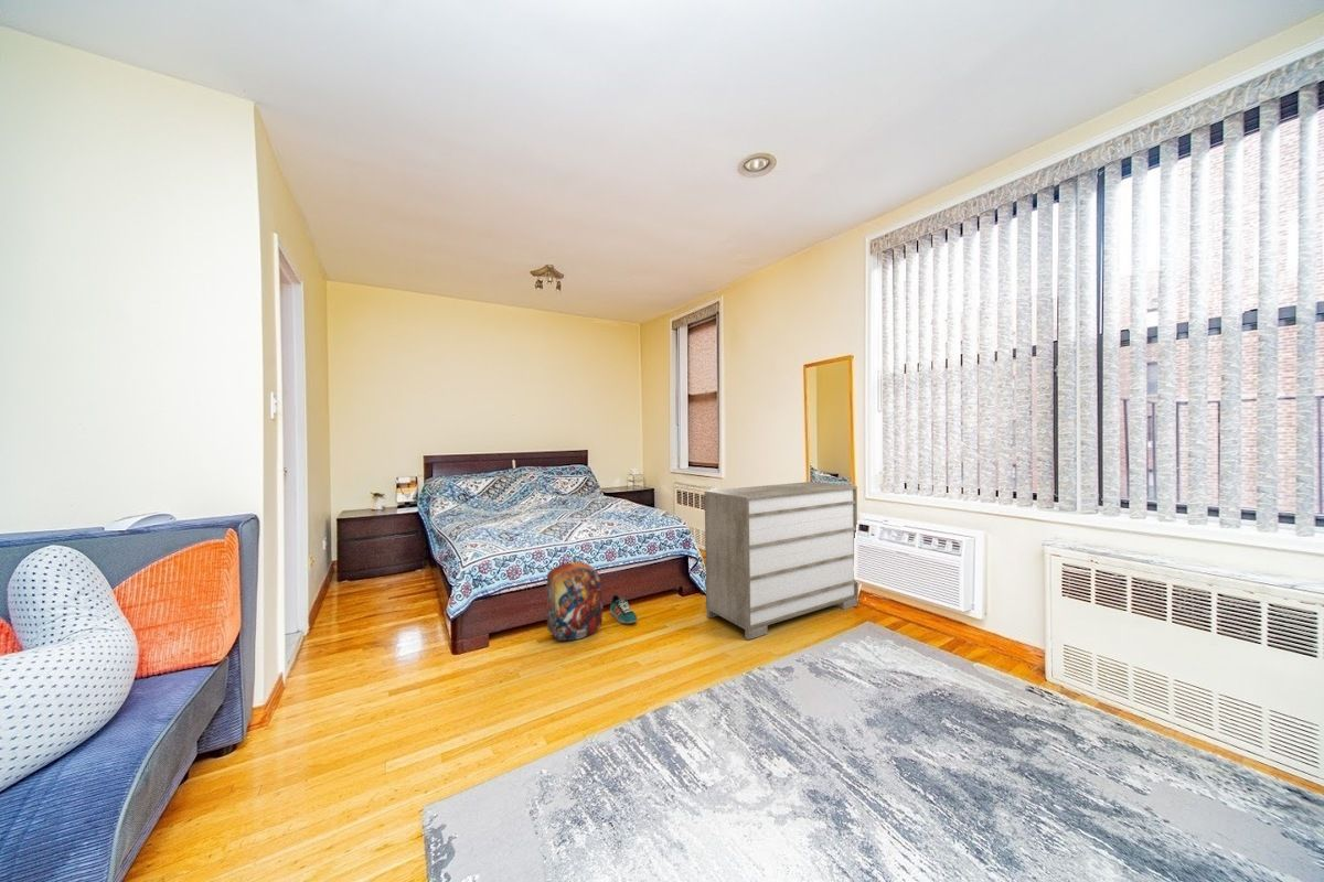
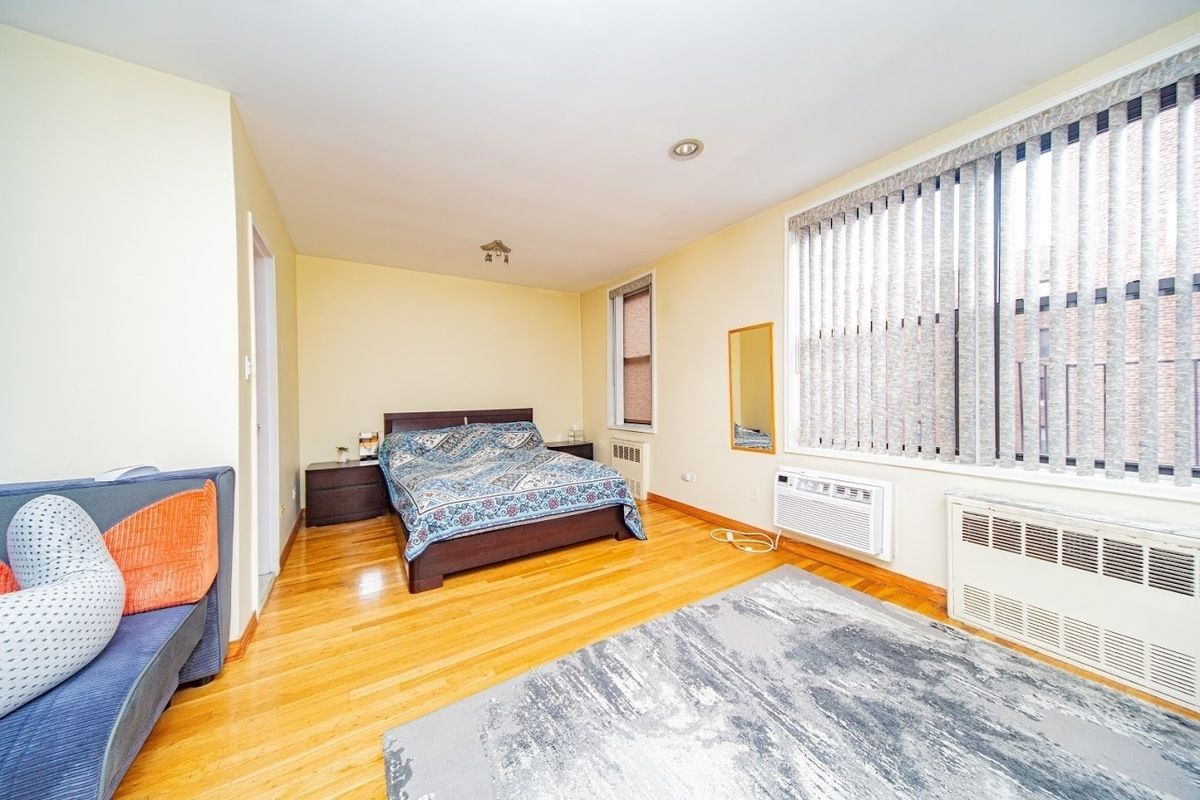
- backpack (573, 595)
- sneaker (622, 609)
- dresser (783, 549)
